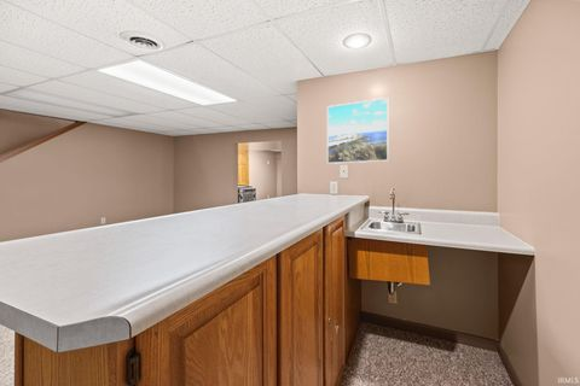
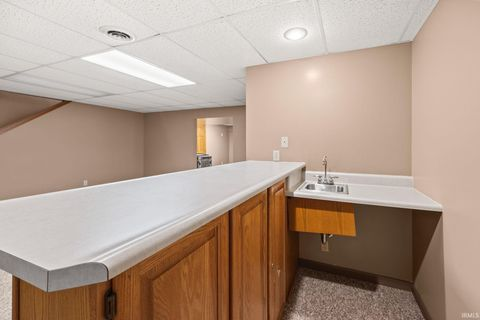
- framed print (356, 131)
